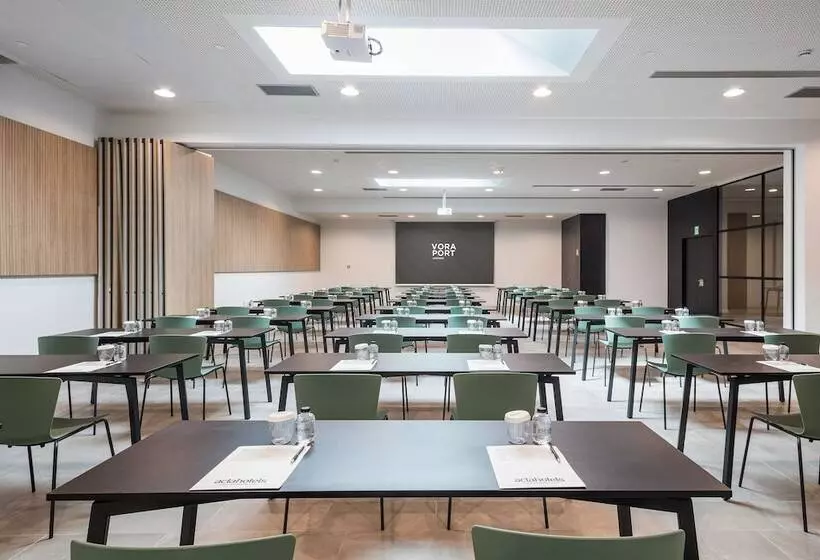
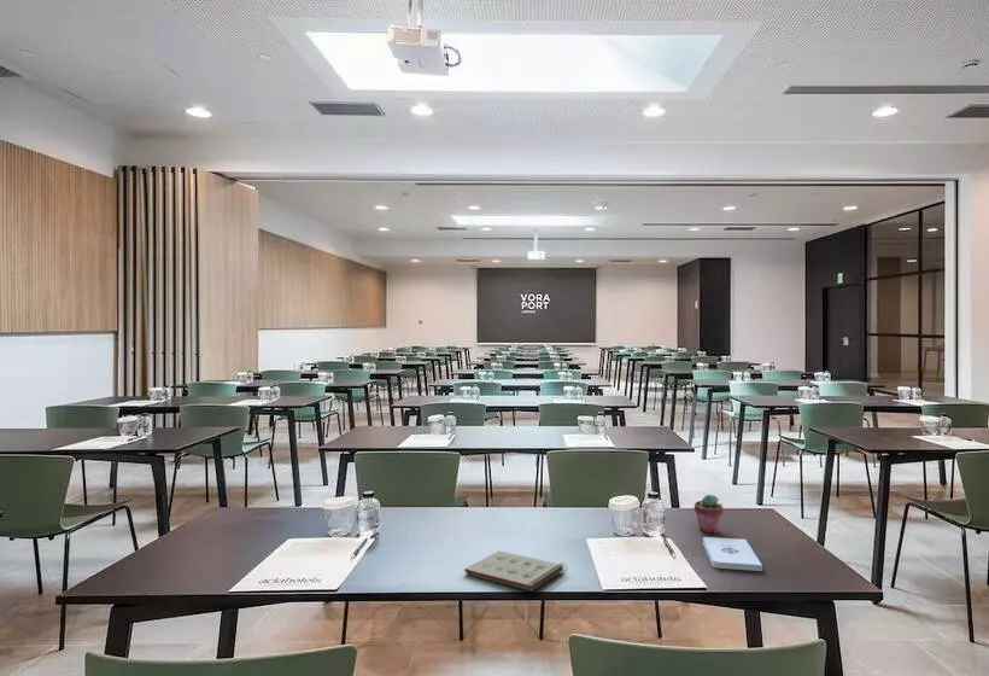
+ notepad (515, 567)
+ potted succulent (708, 512)
+ notepad (730, 552)
